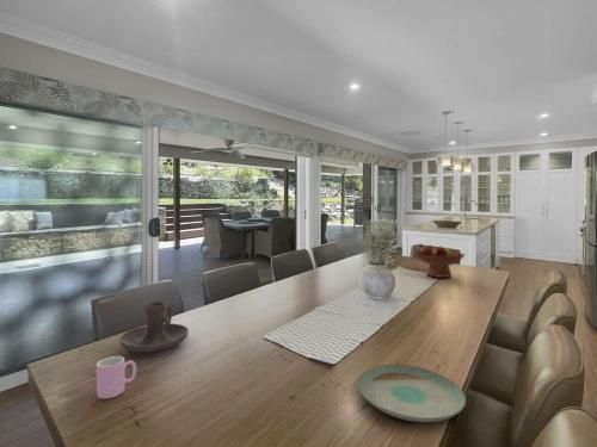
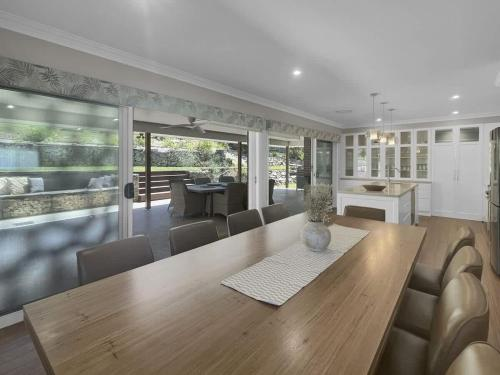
- cup (117, 374)
- plate (408, 391)
- candle holder (158, 322)
- fruit bowl (438, 260)
